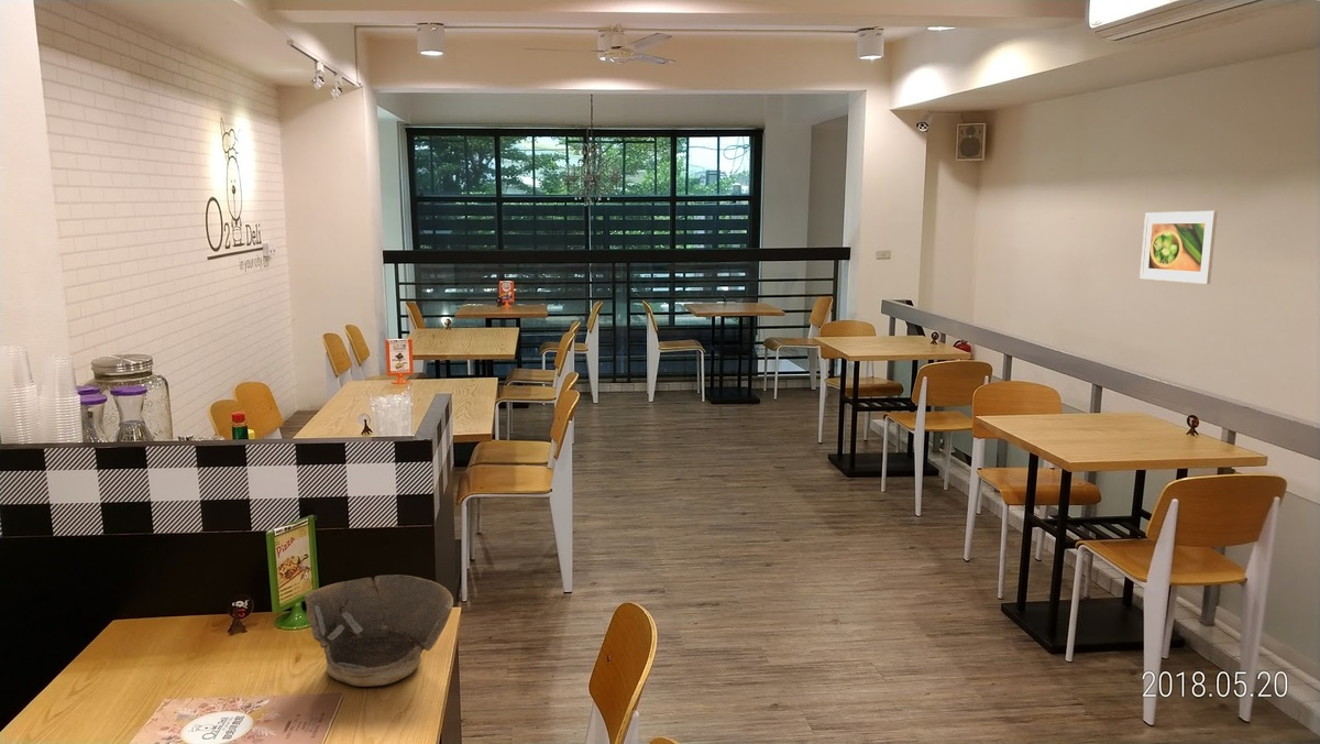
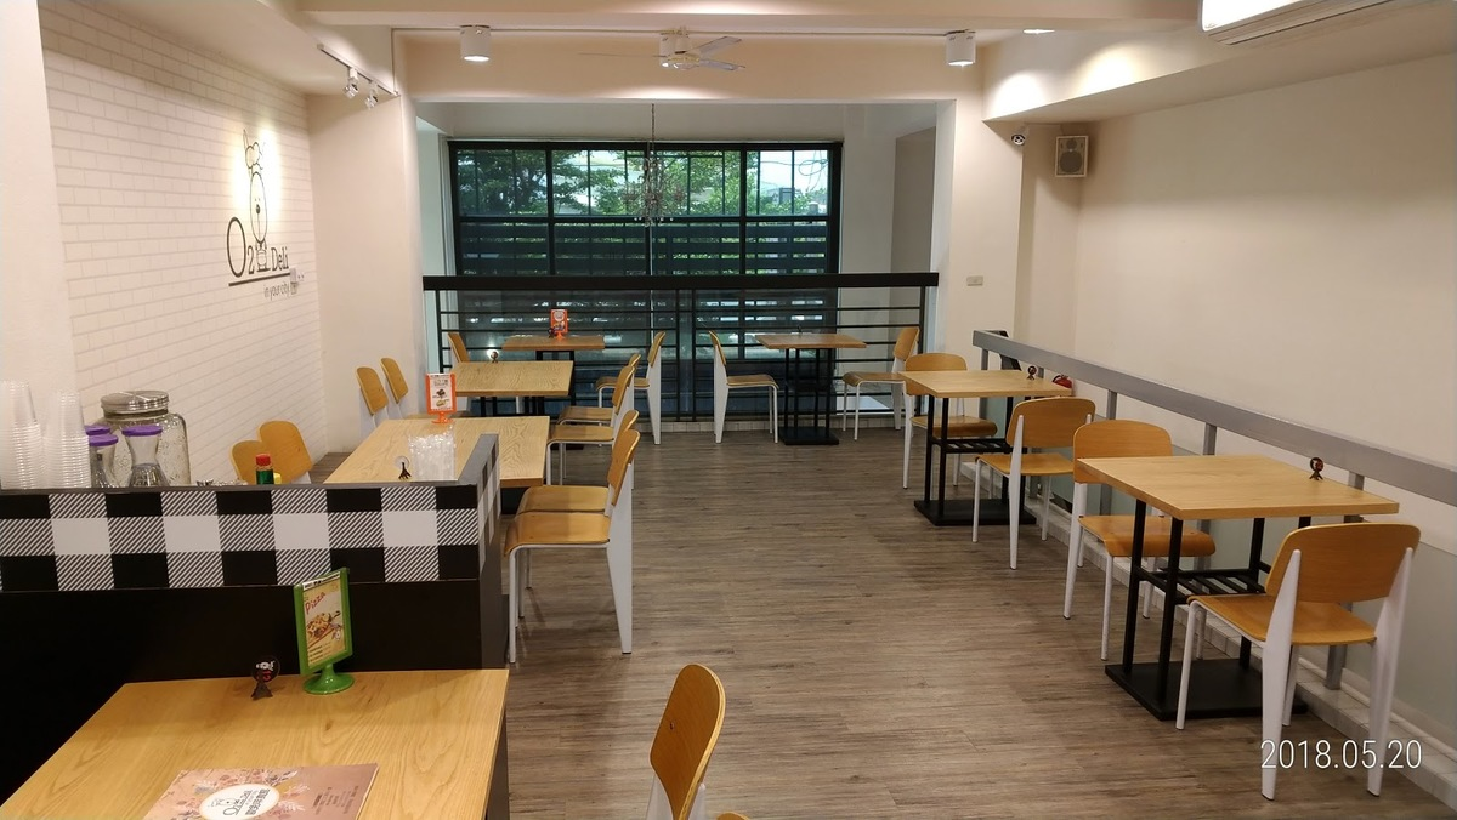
- ceramic bowl (381, 627)
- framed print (1176, 247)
